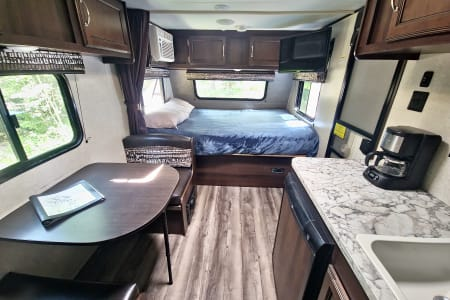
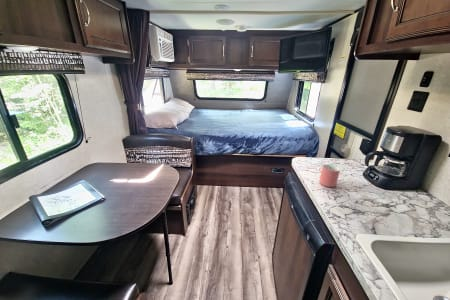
+ mug (329, 174)
